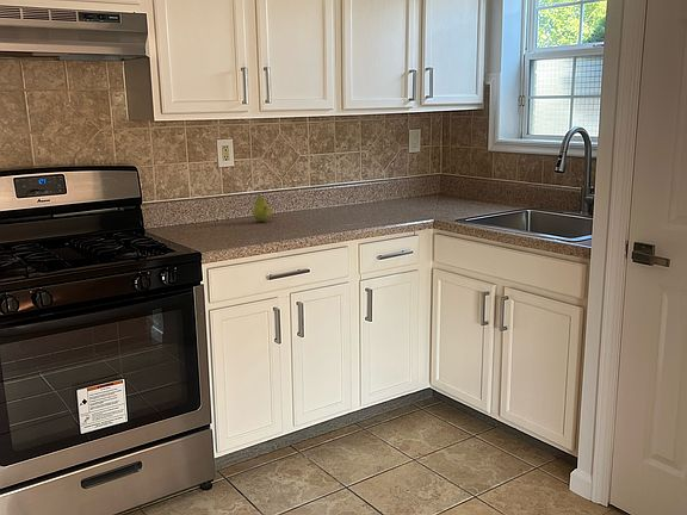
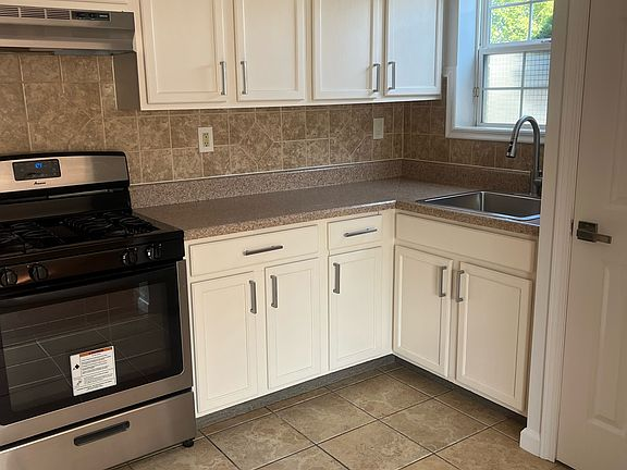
- fruit (262, 207)
